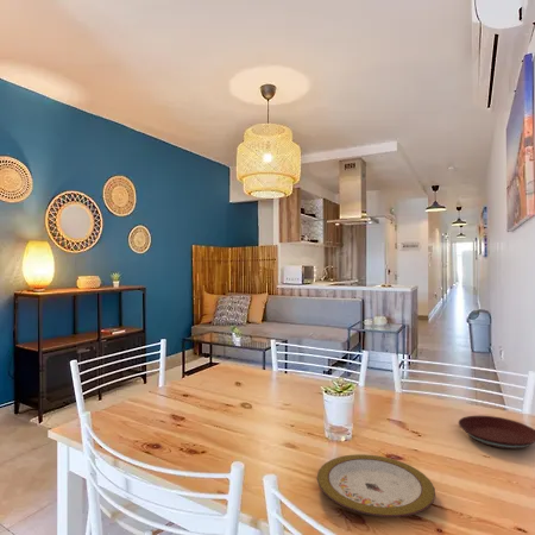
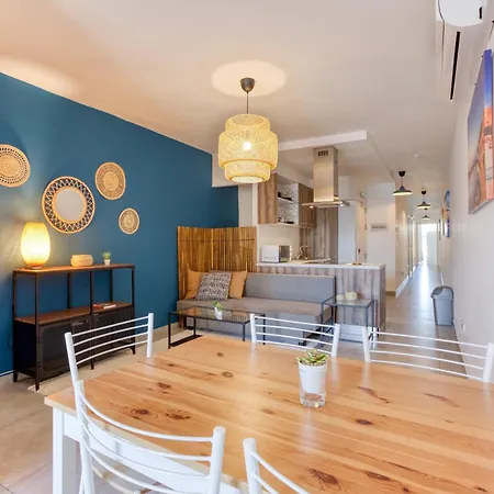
- plate (373, 485)
- plate (497, 433)
